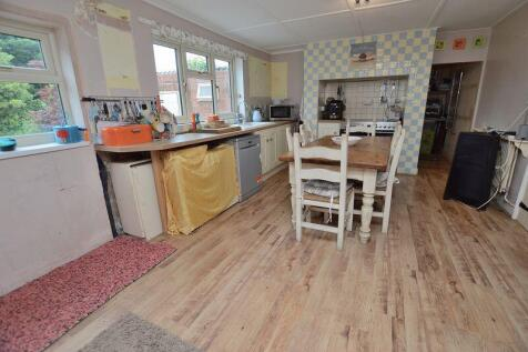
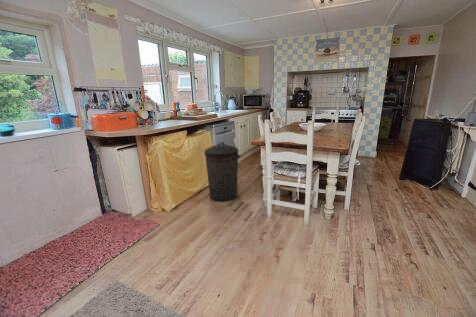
+ trash can (222, 169)
